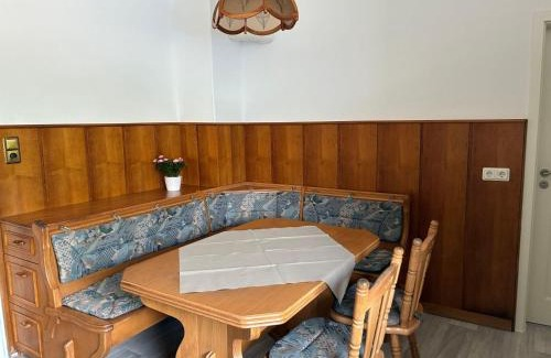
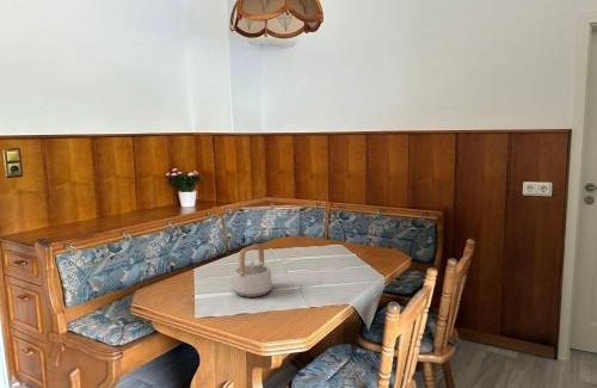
+ teapot (253, 267)
